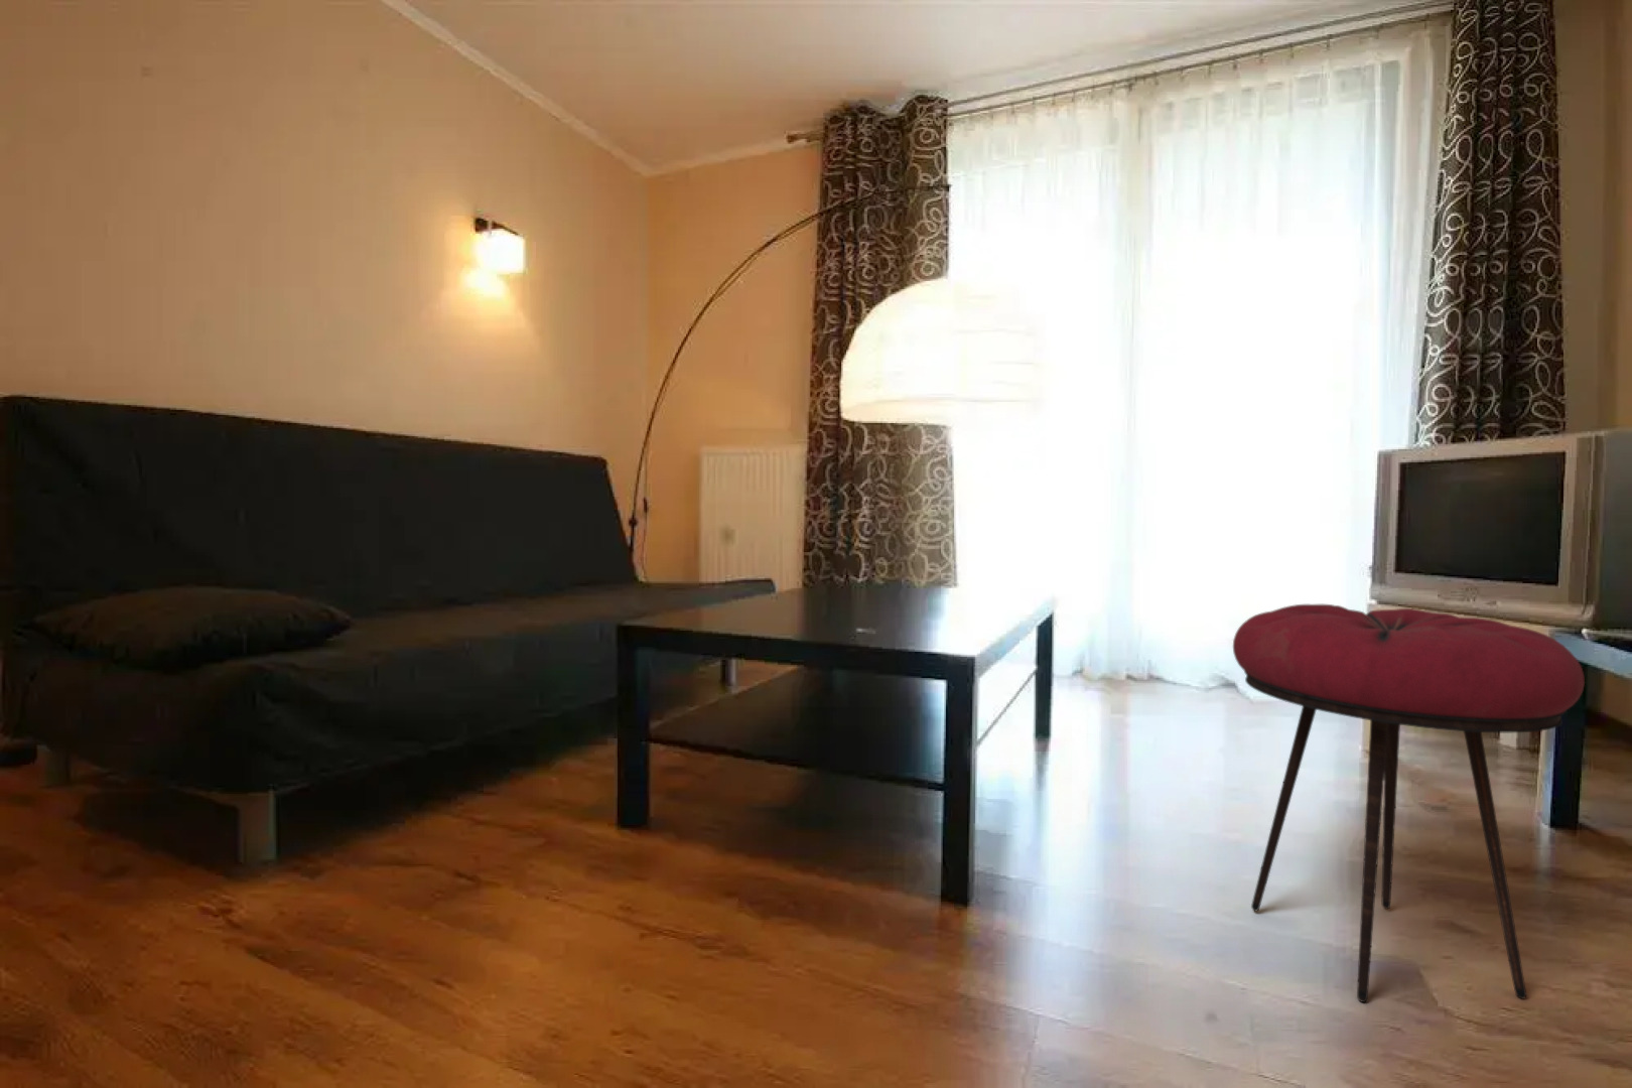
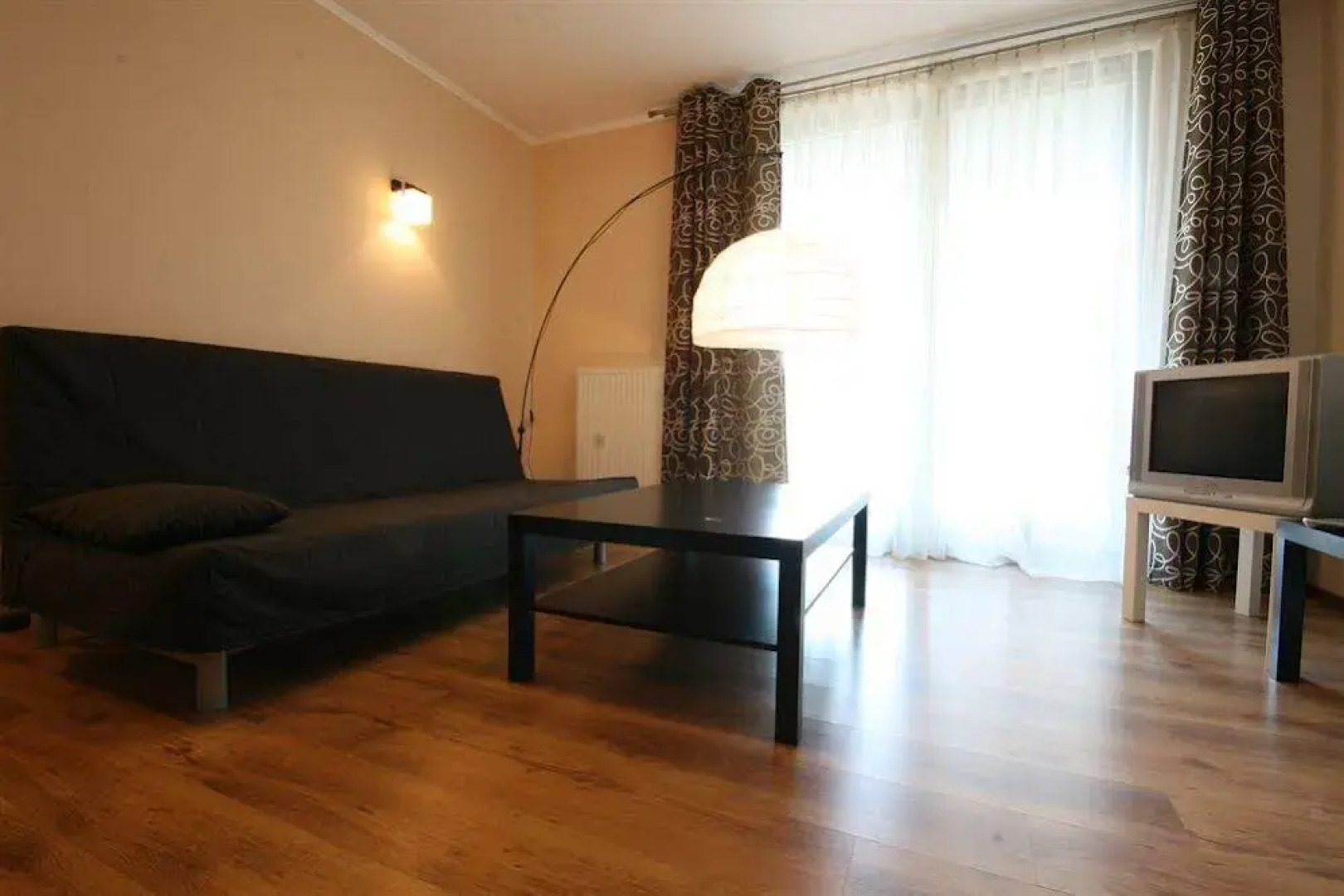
- stool (1382, 783)
